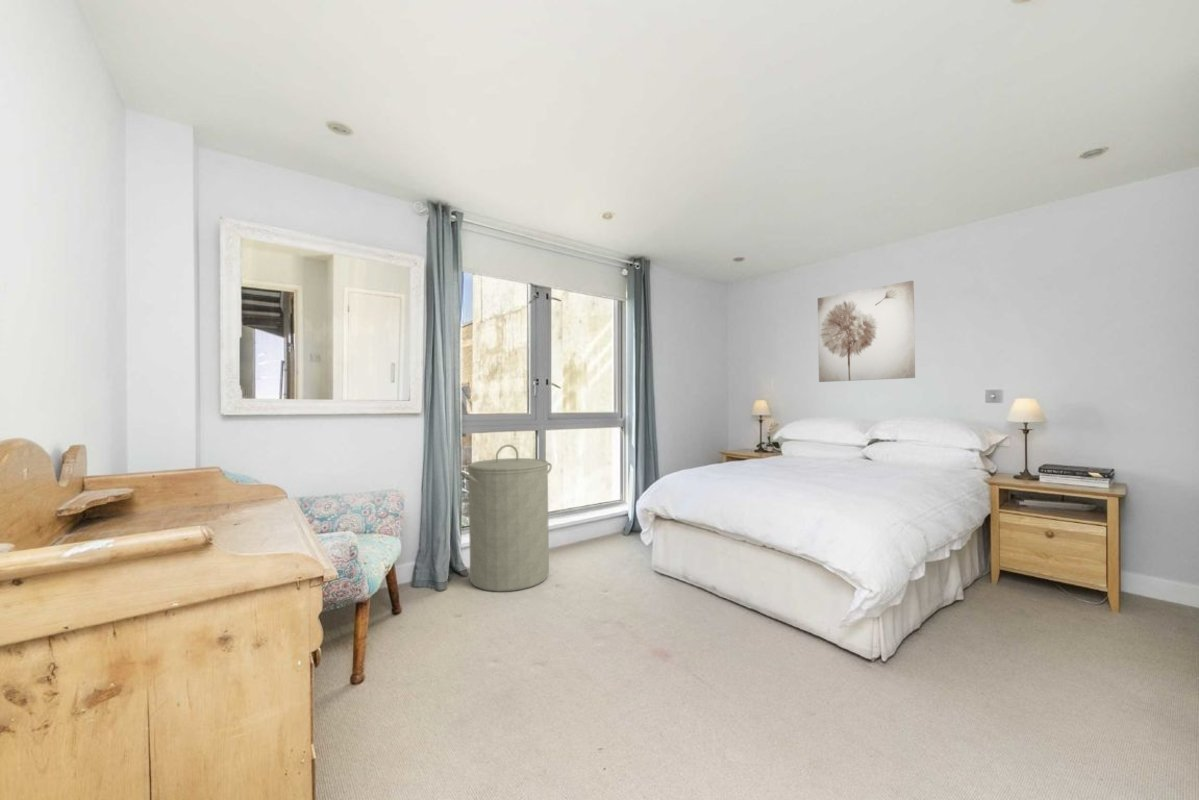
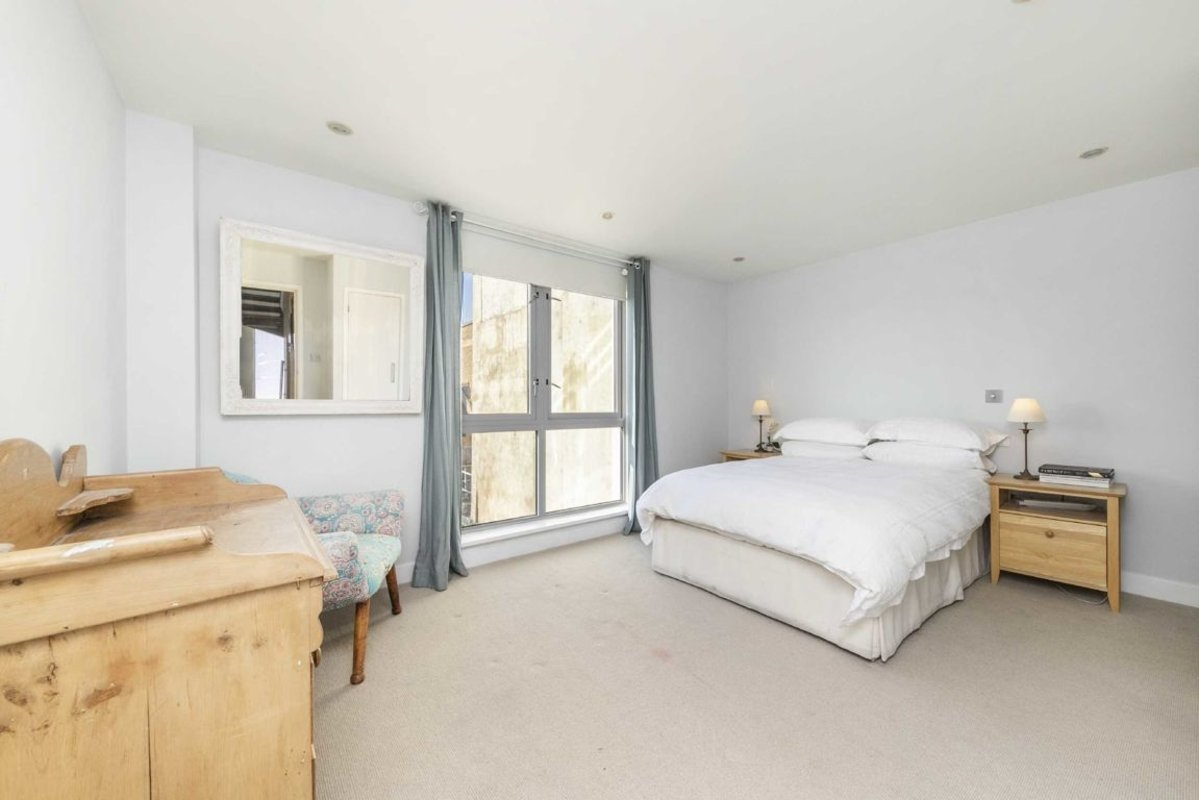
- laundry hamper (509, 510)
- wall art (862, 335)
